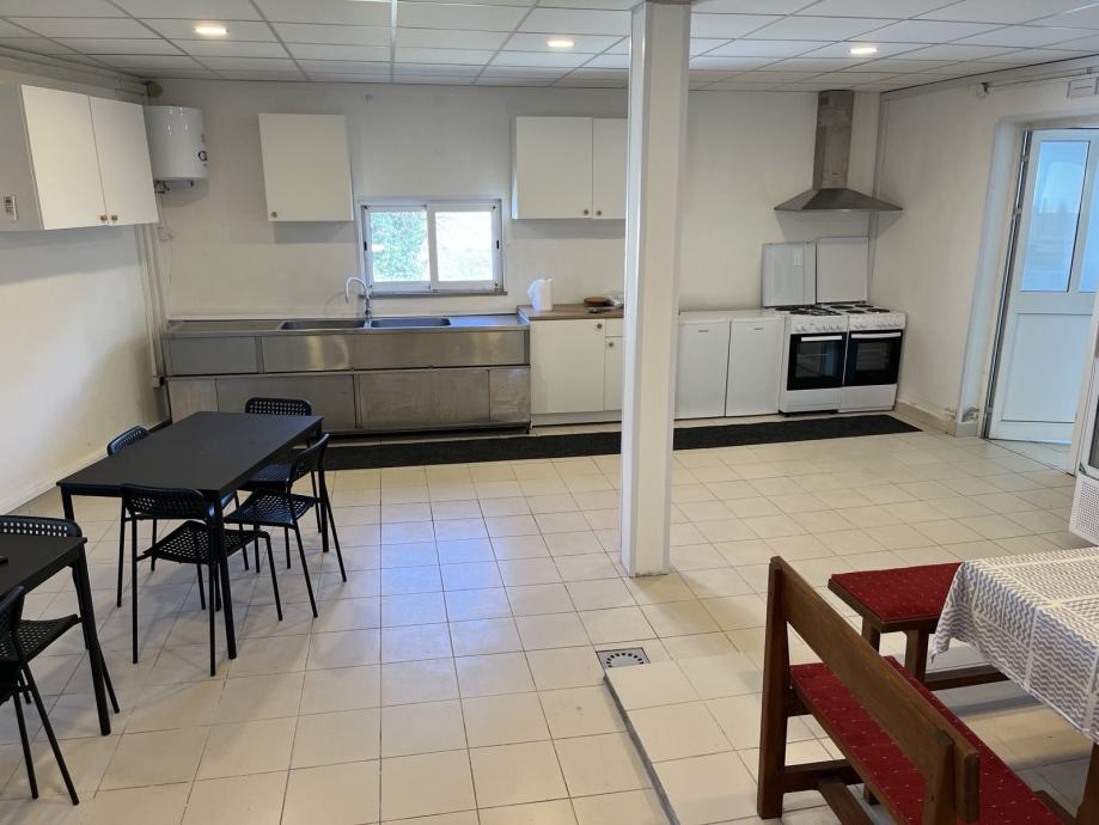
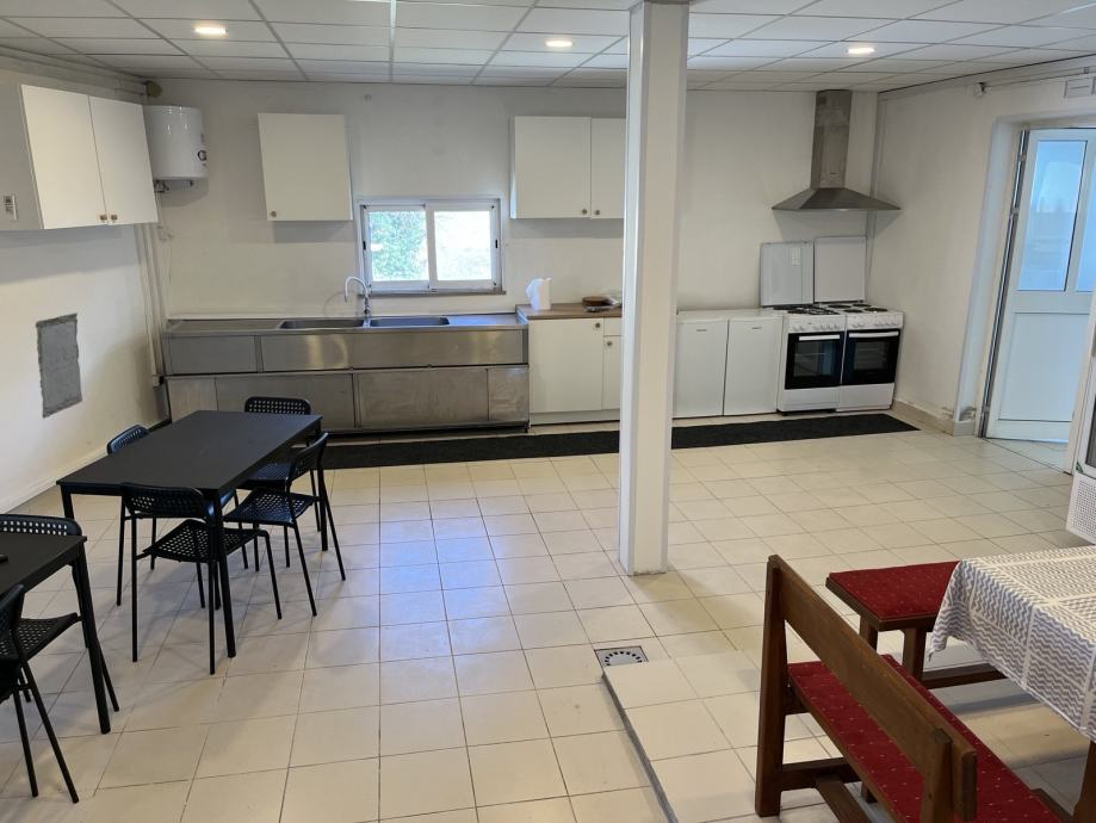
+ stone plaque (60, 364)
